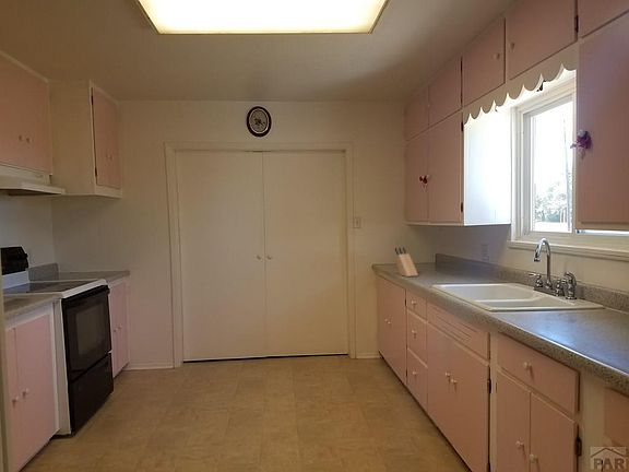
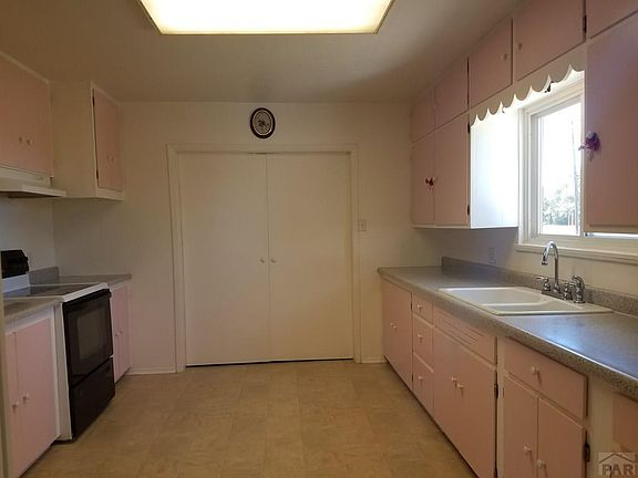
- knife block (405, 260)
